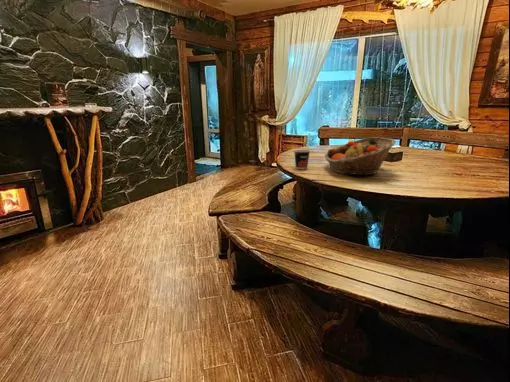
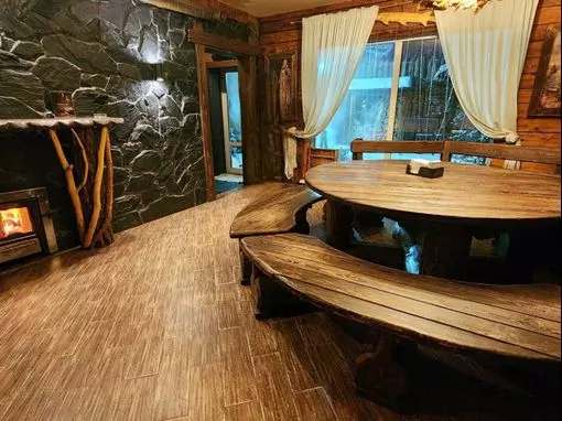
- cup (301, 159)
- fruit basket (357, 154)
